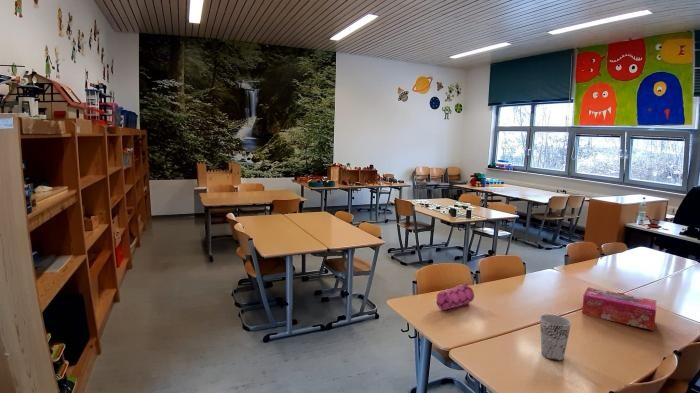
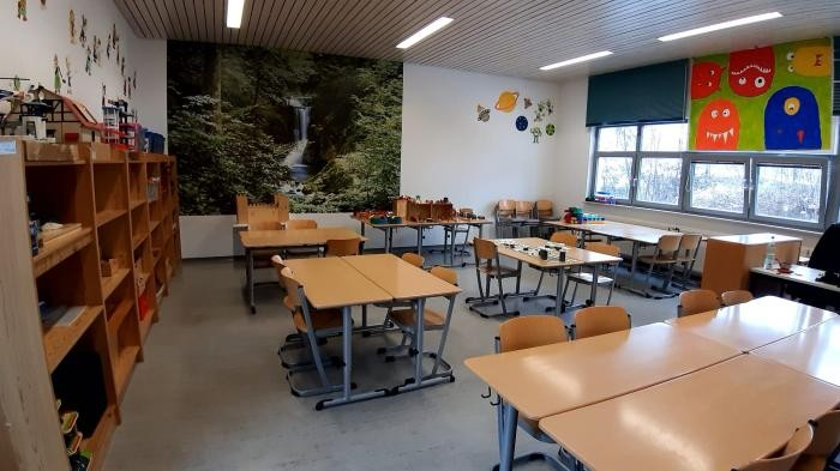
- tissue box (618, 307)
- pencil case (454, 296)
- cup (553, 337)
